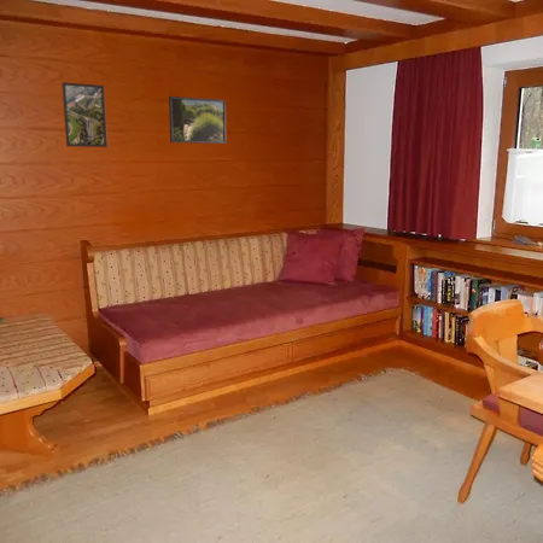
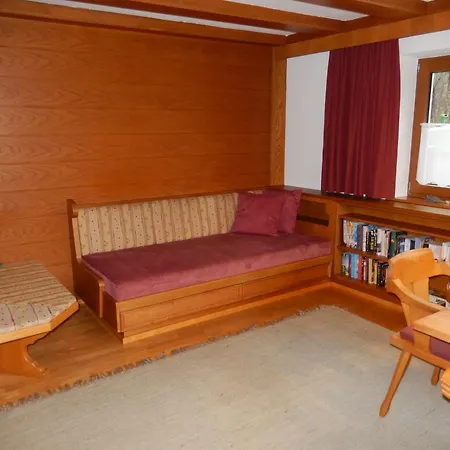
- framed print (198, 121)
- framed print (84, 115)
